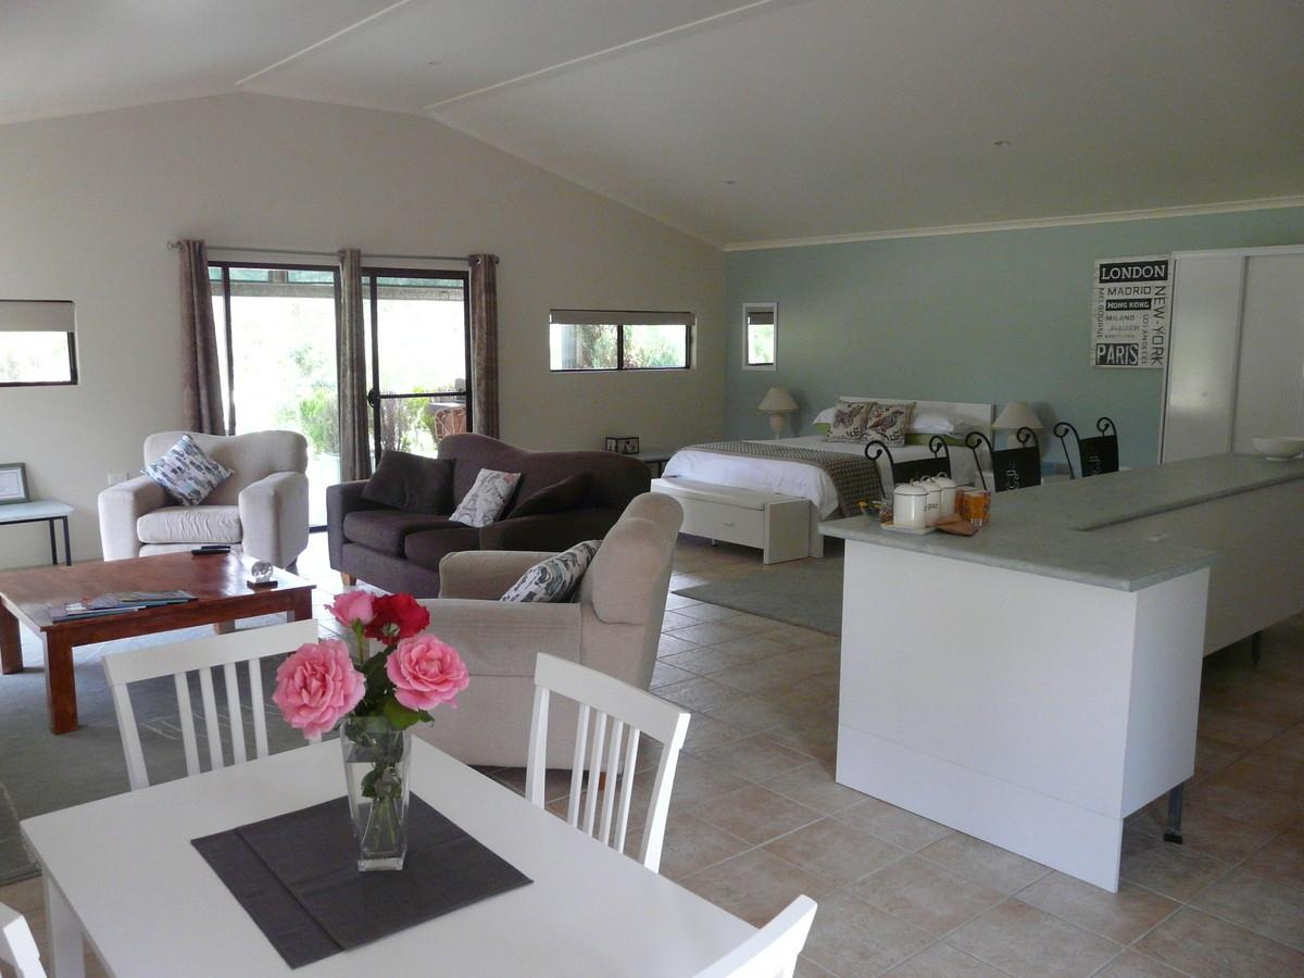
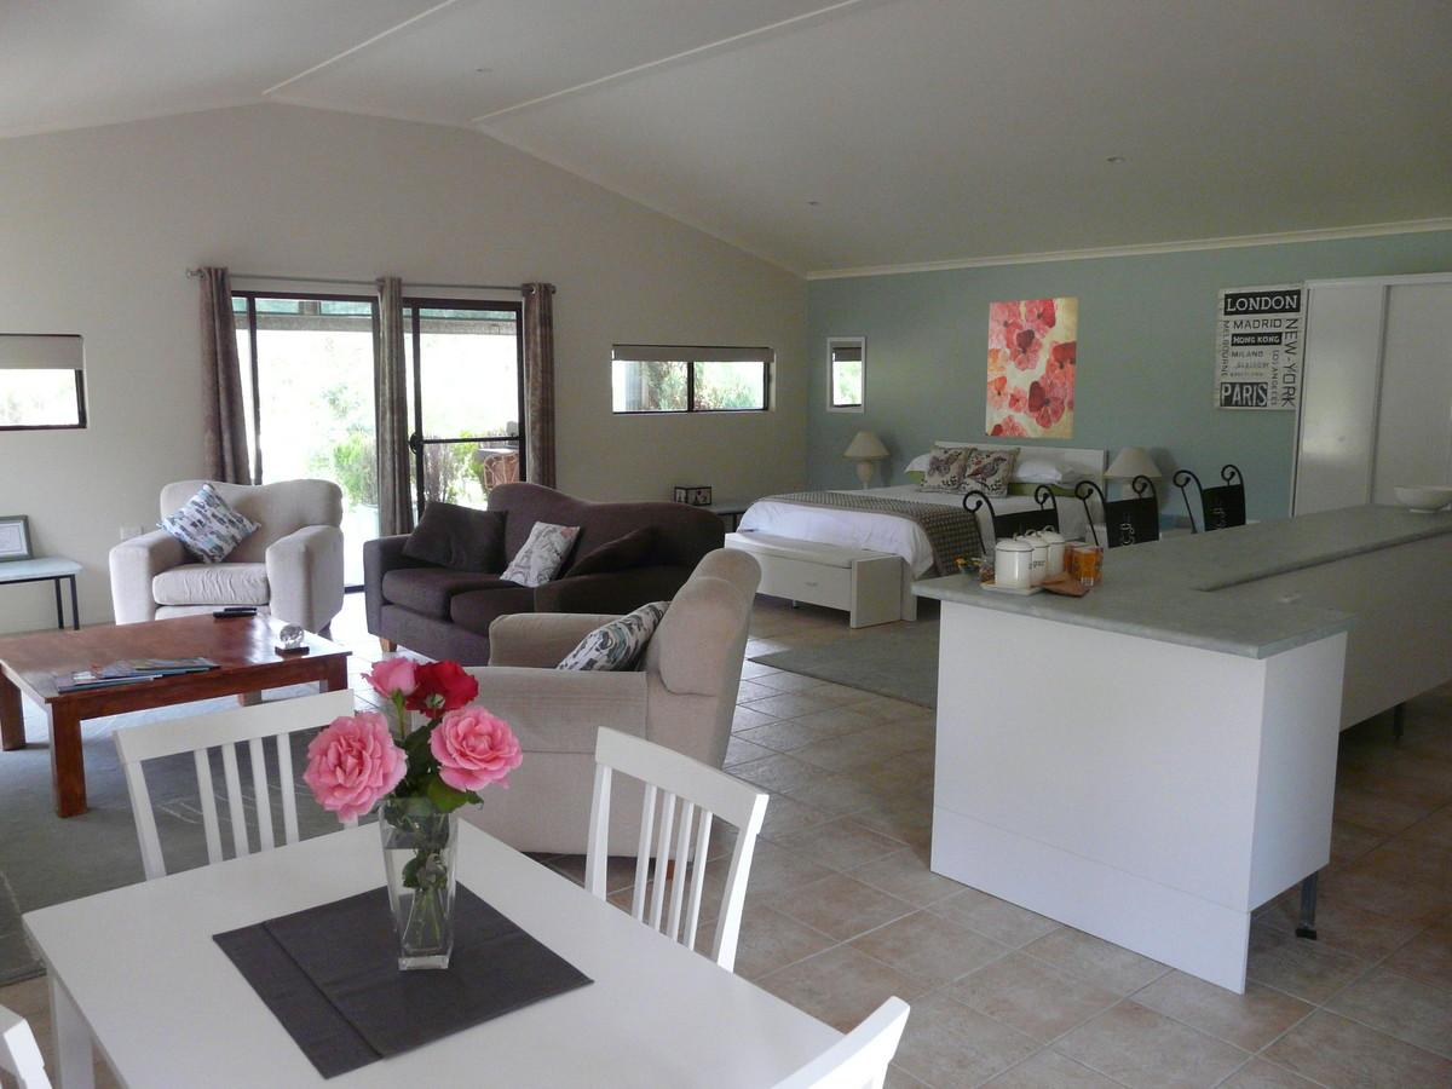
+ wall art (1030, 369)
